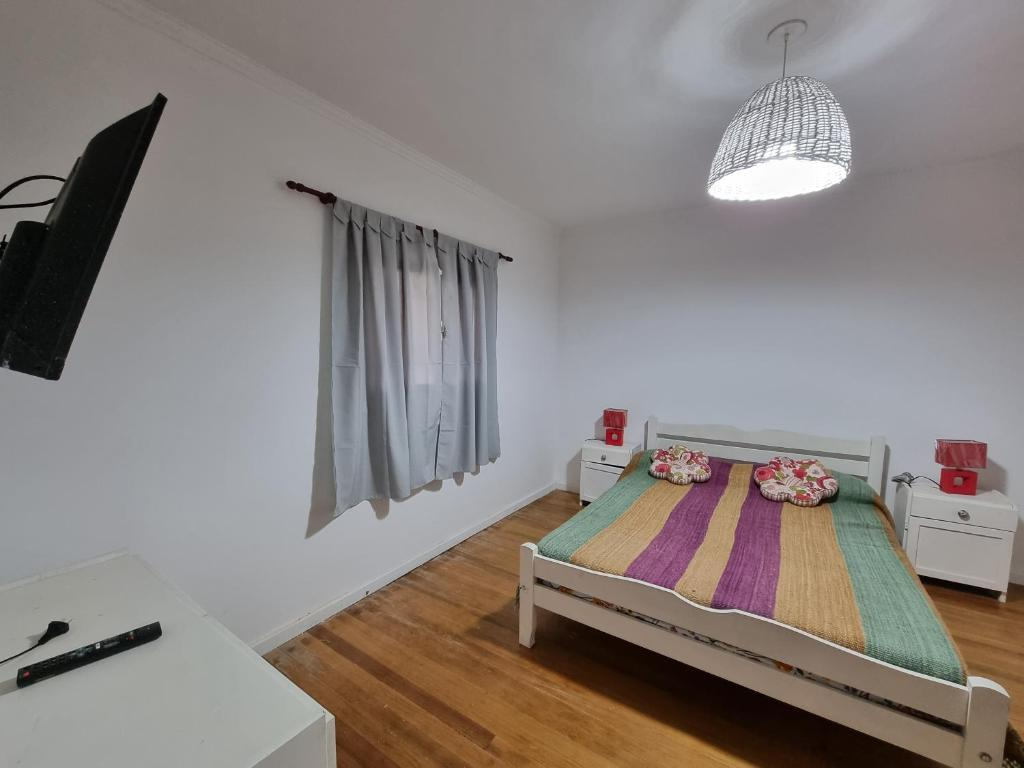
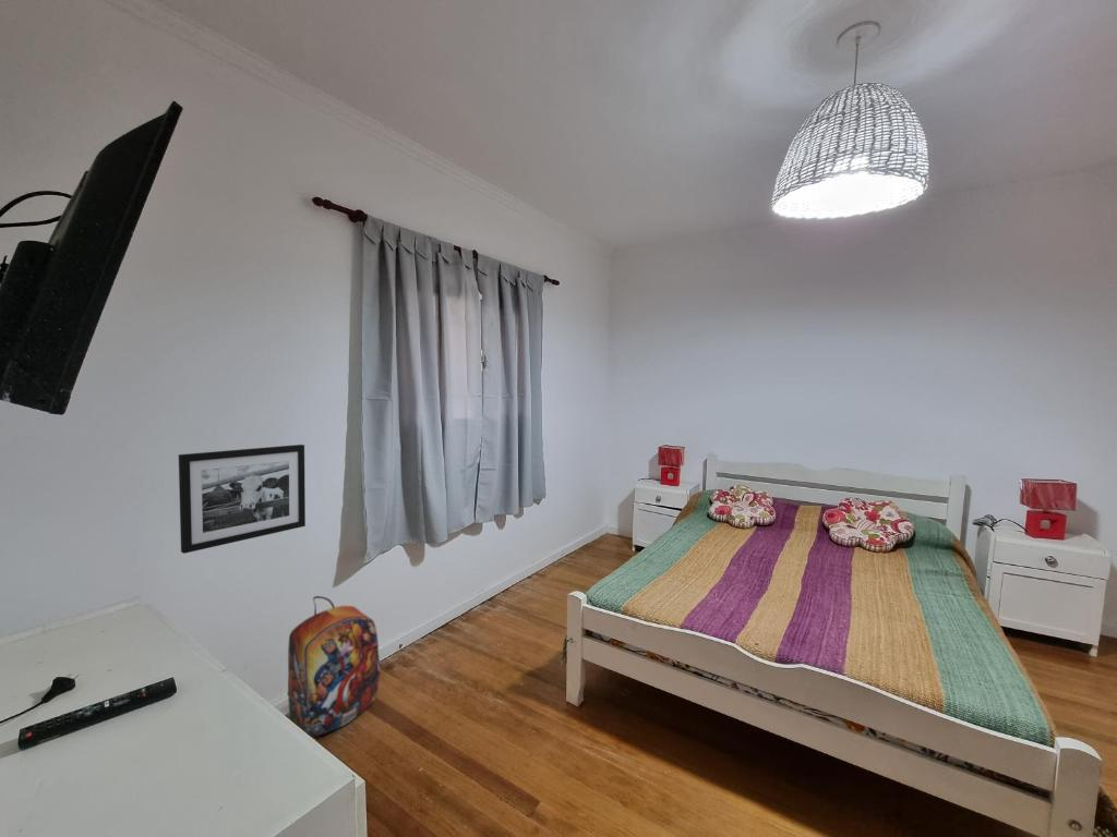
+ picture frame (248, 494)
+ backpack (333, 659)
